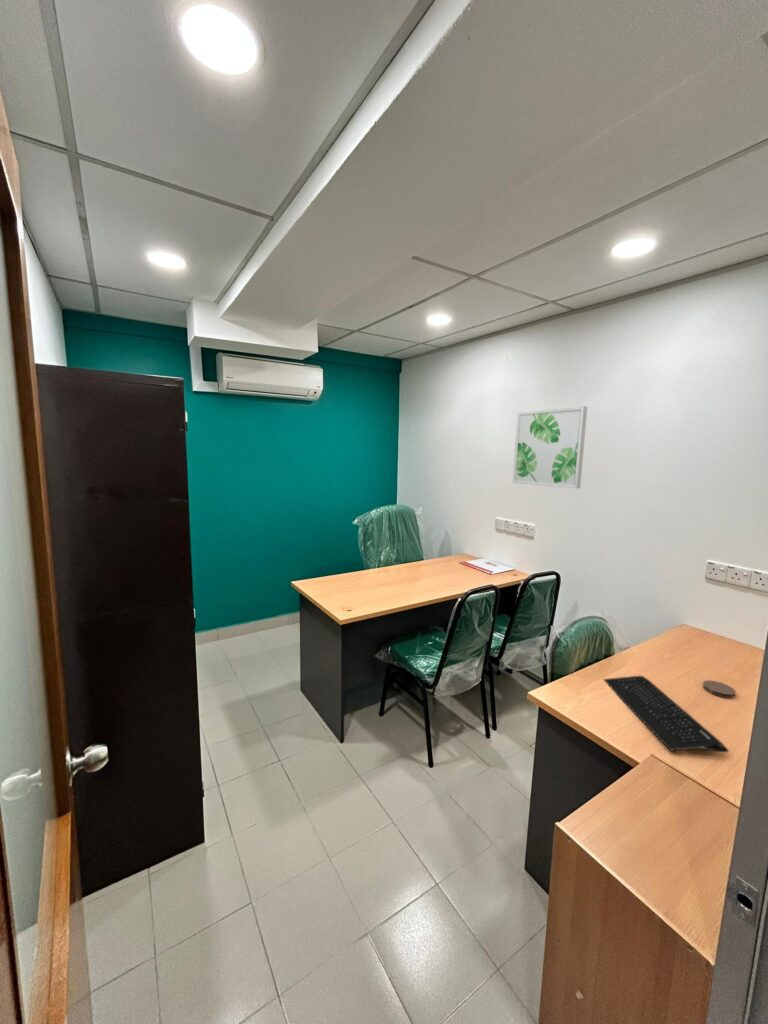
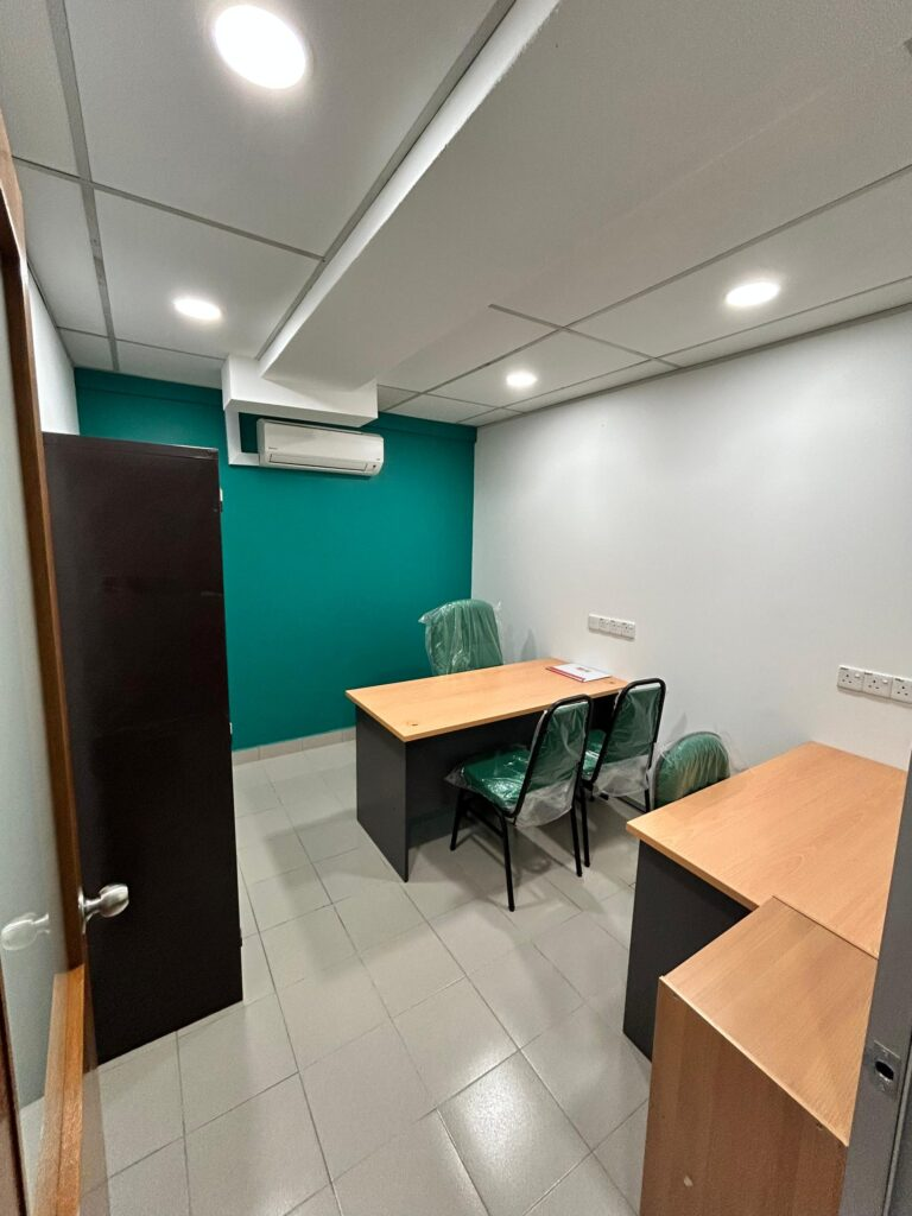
- coaster (718, 688)
- wall art (546, 448)
- keyboard (657, 708)
